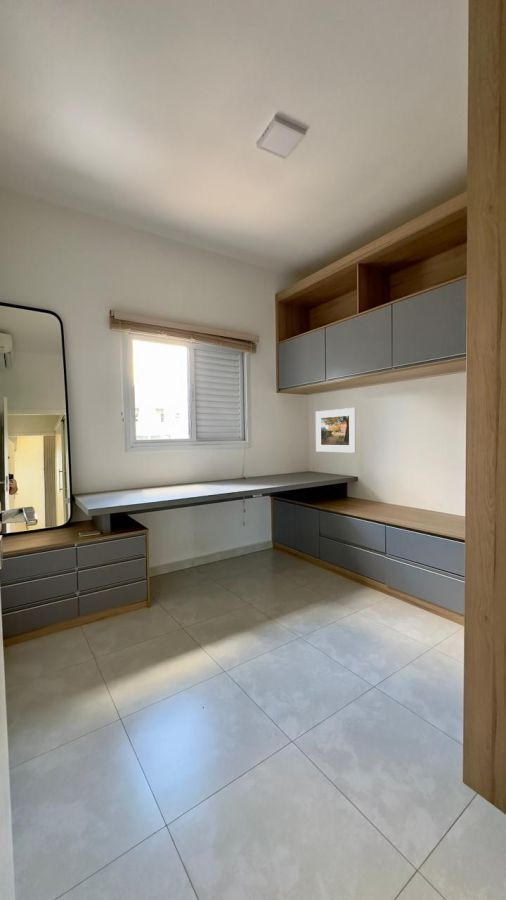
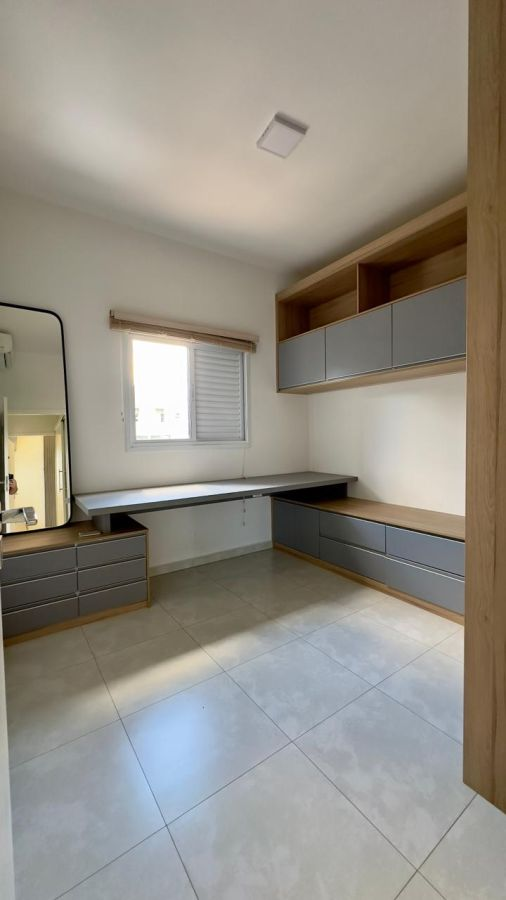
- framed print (334, 430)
